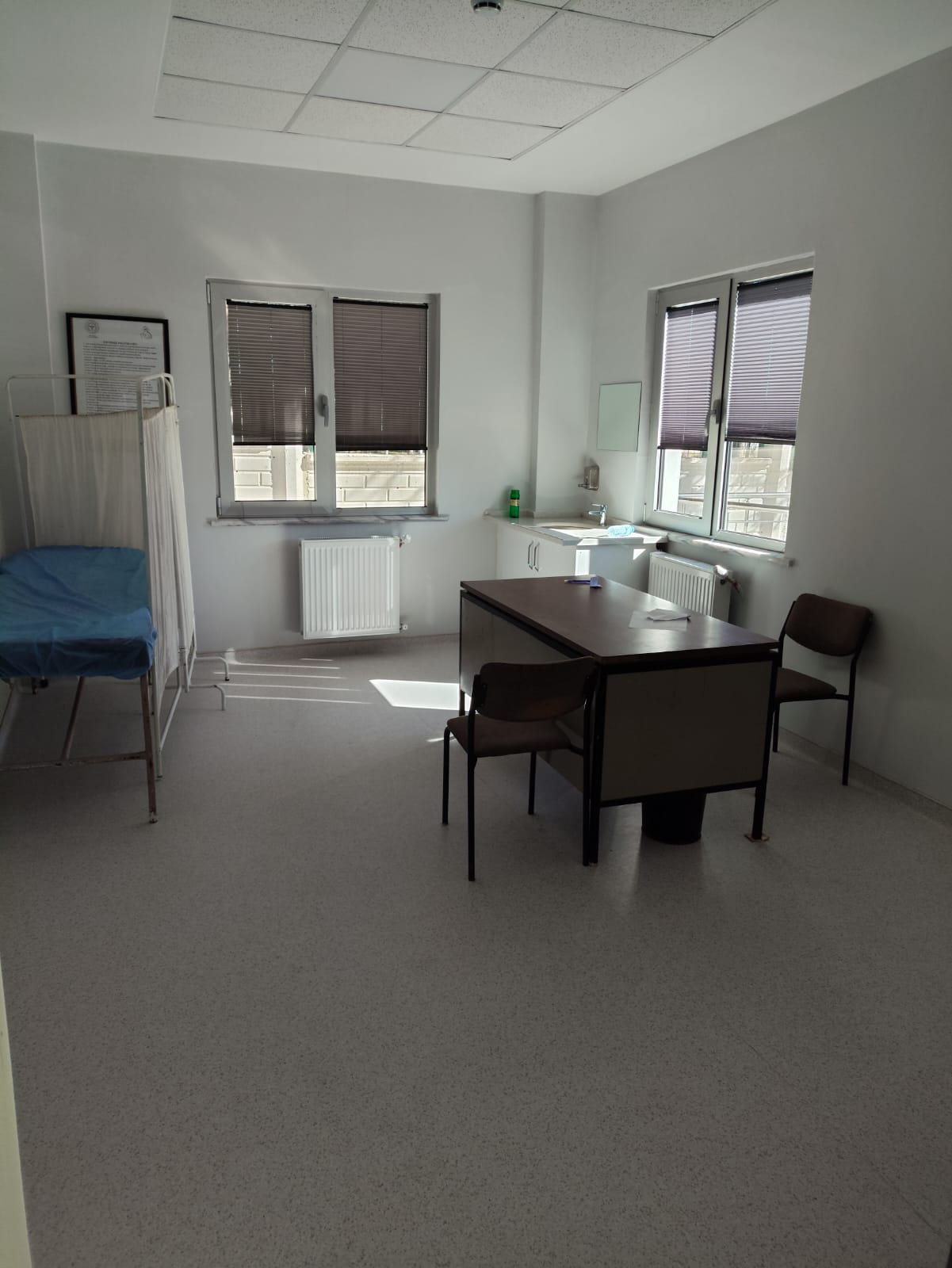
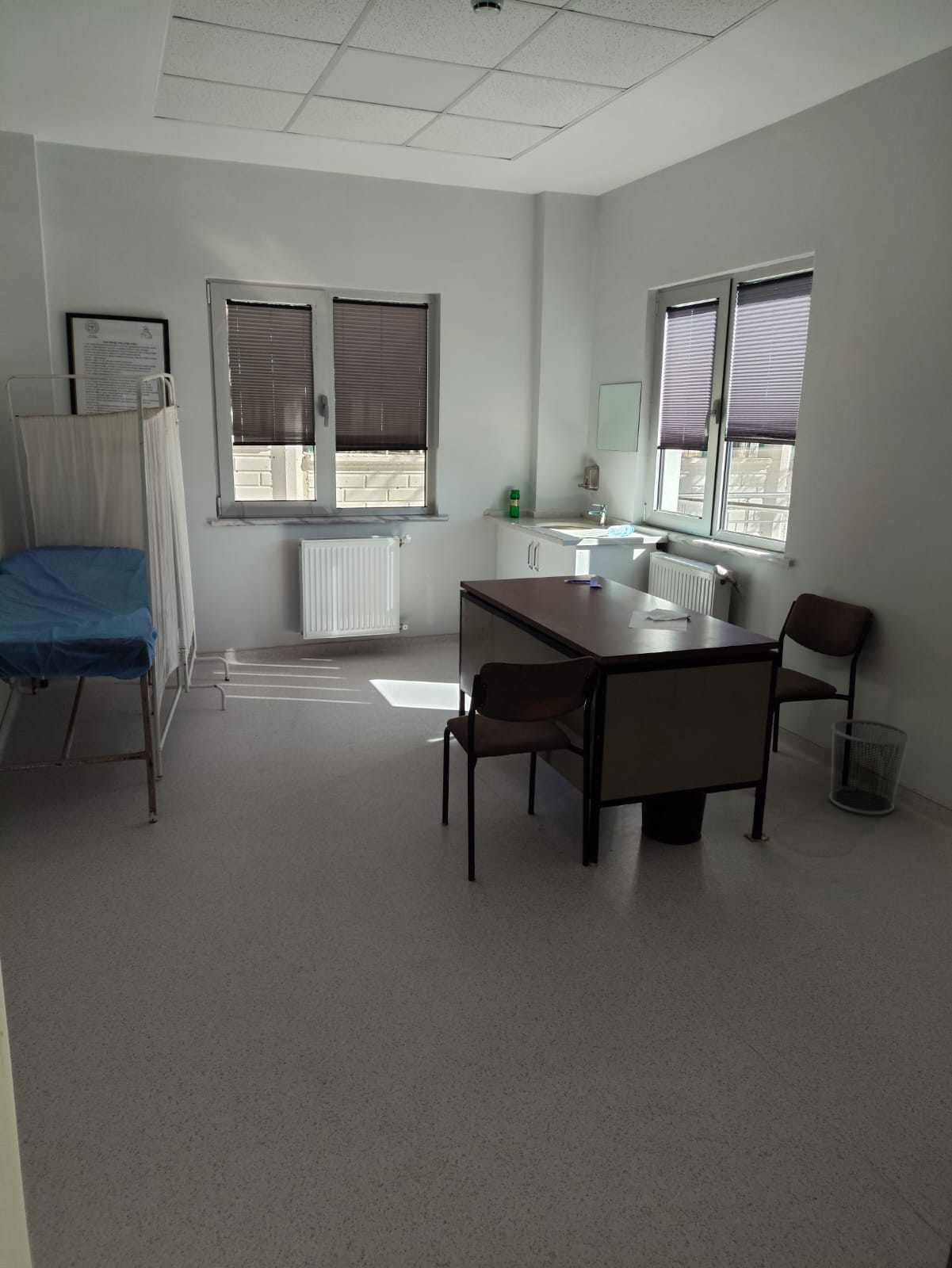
+ waste bin (865, 766)
